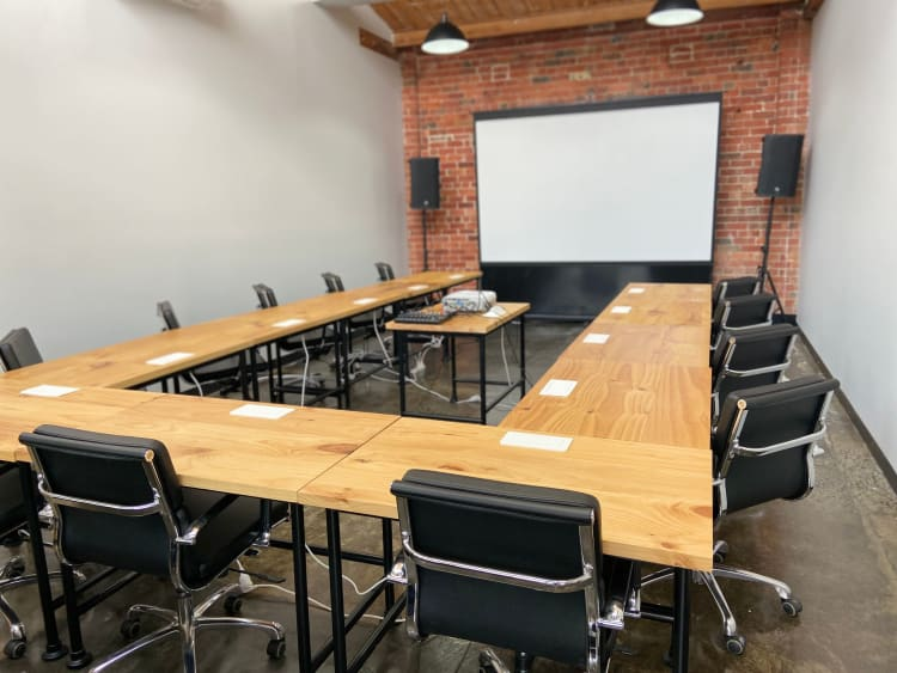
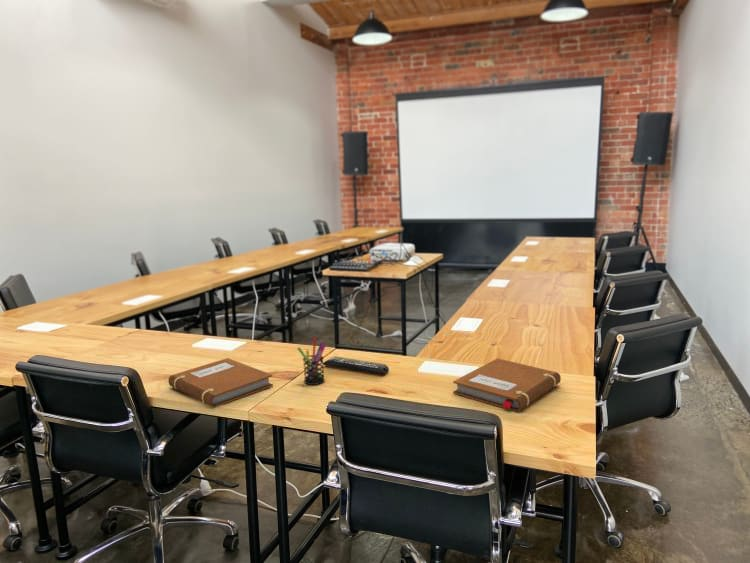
+ pen holder (311, 360)
+ notebook (506, 383)
+ remote control (355, 365)
+ notebook (218, 380)
